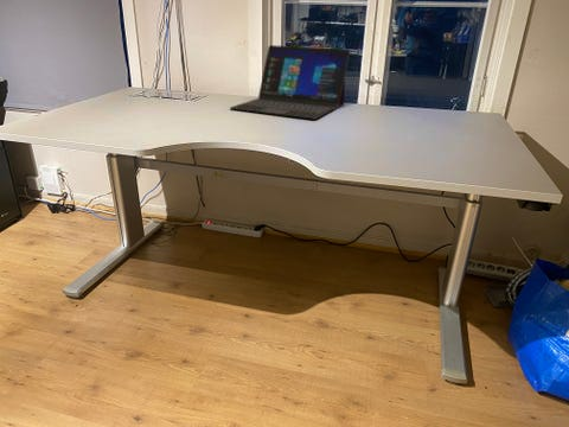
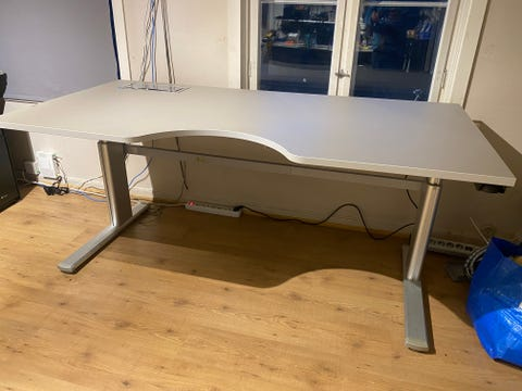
- laptop (290, 78)
